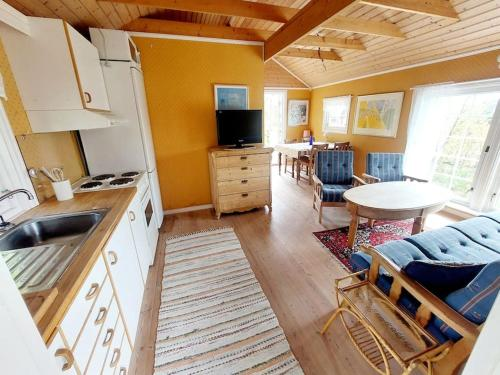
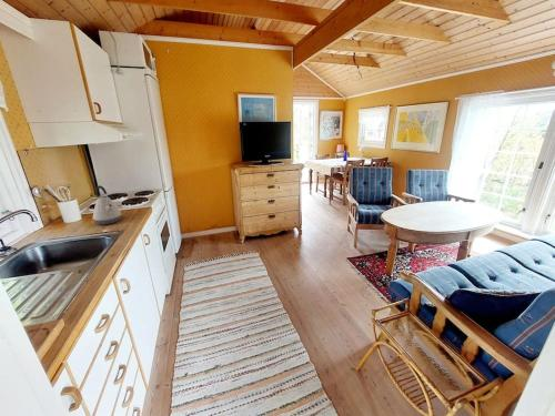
+ kettle (104, 204)
